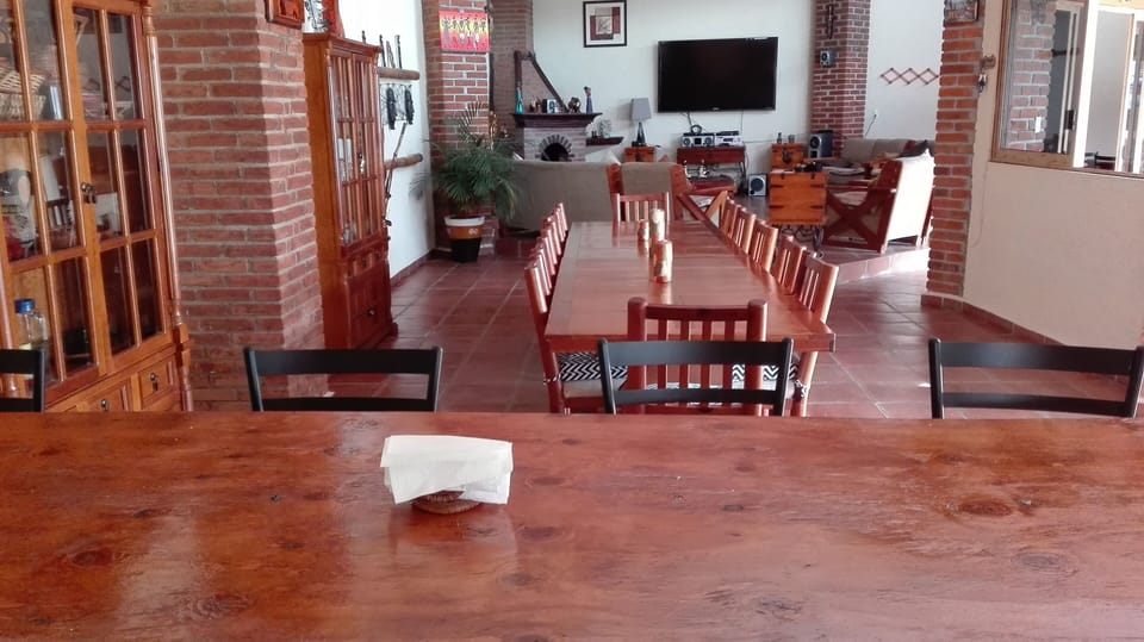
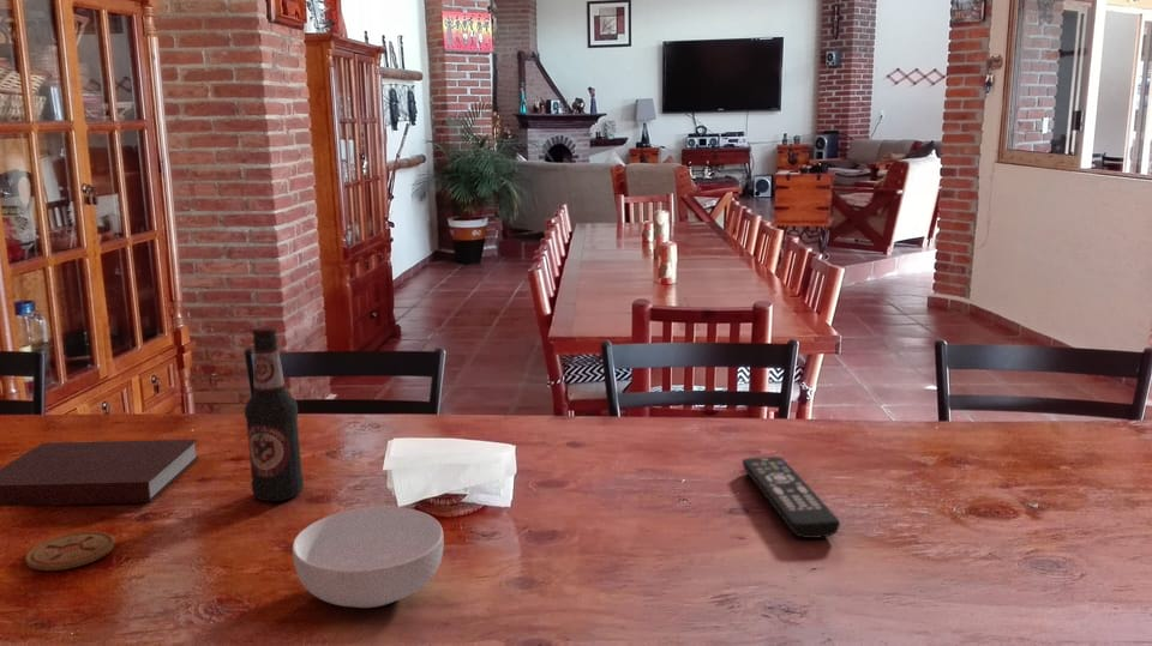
+ coaster (71, 550)
+ bottle (271, 412)
+ notebook (92, 471)
+ remote control (786, 493)
+ cereal bowl (370, 563)
